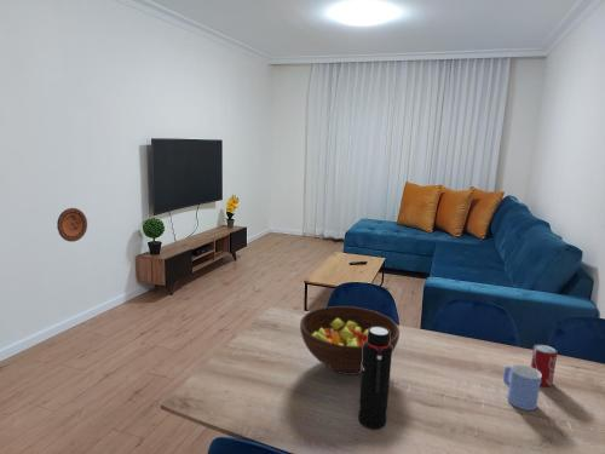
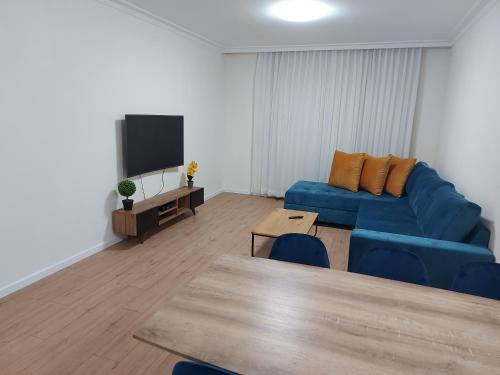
- fruit bowl (347, 345)
- beverage can (542, 364)
- water bottle (375, 378)
- mug (520, 383)
- decorative plate (71, 224)
